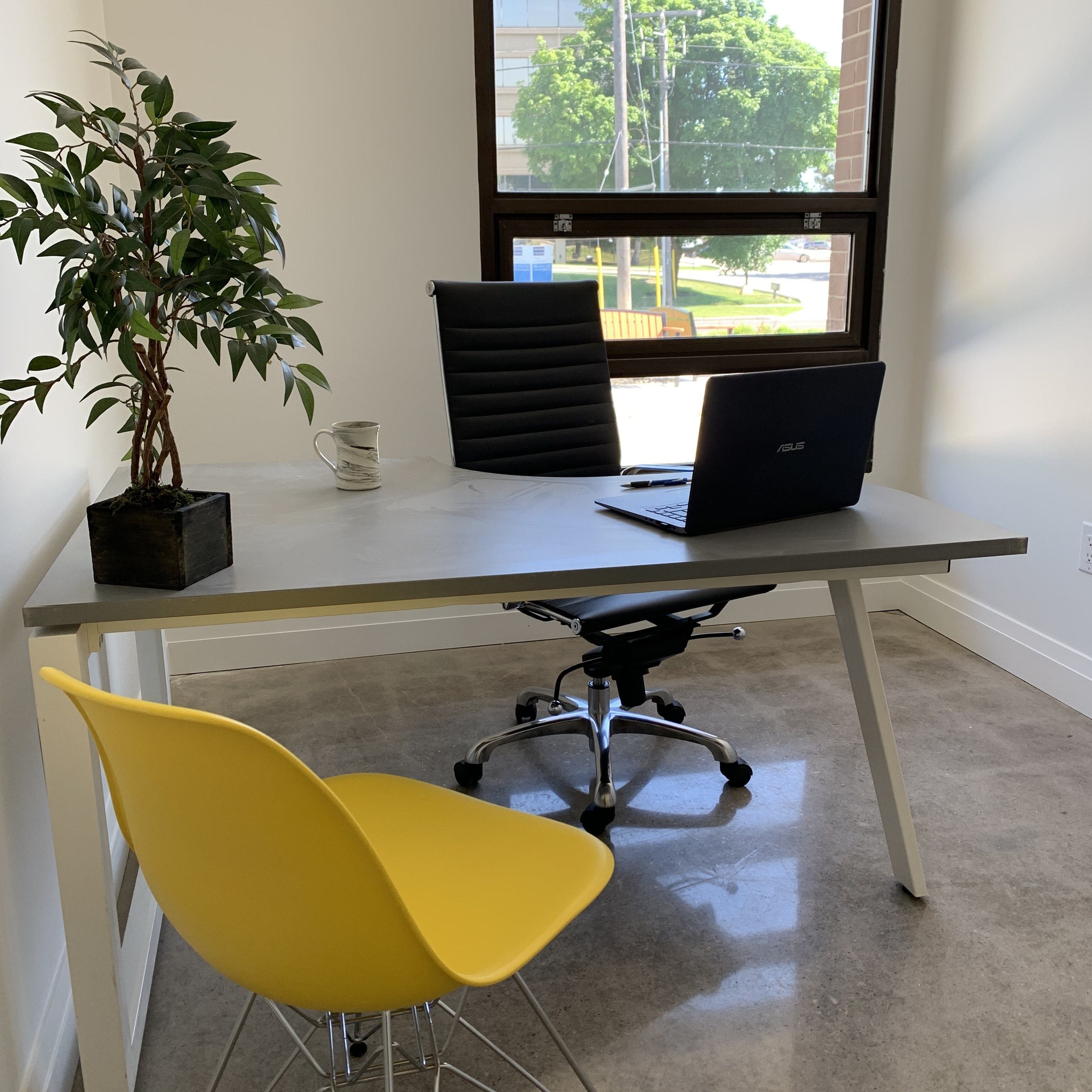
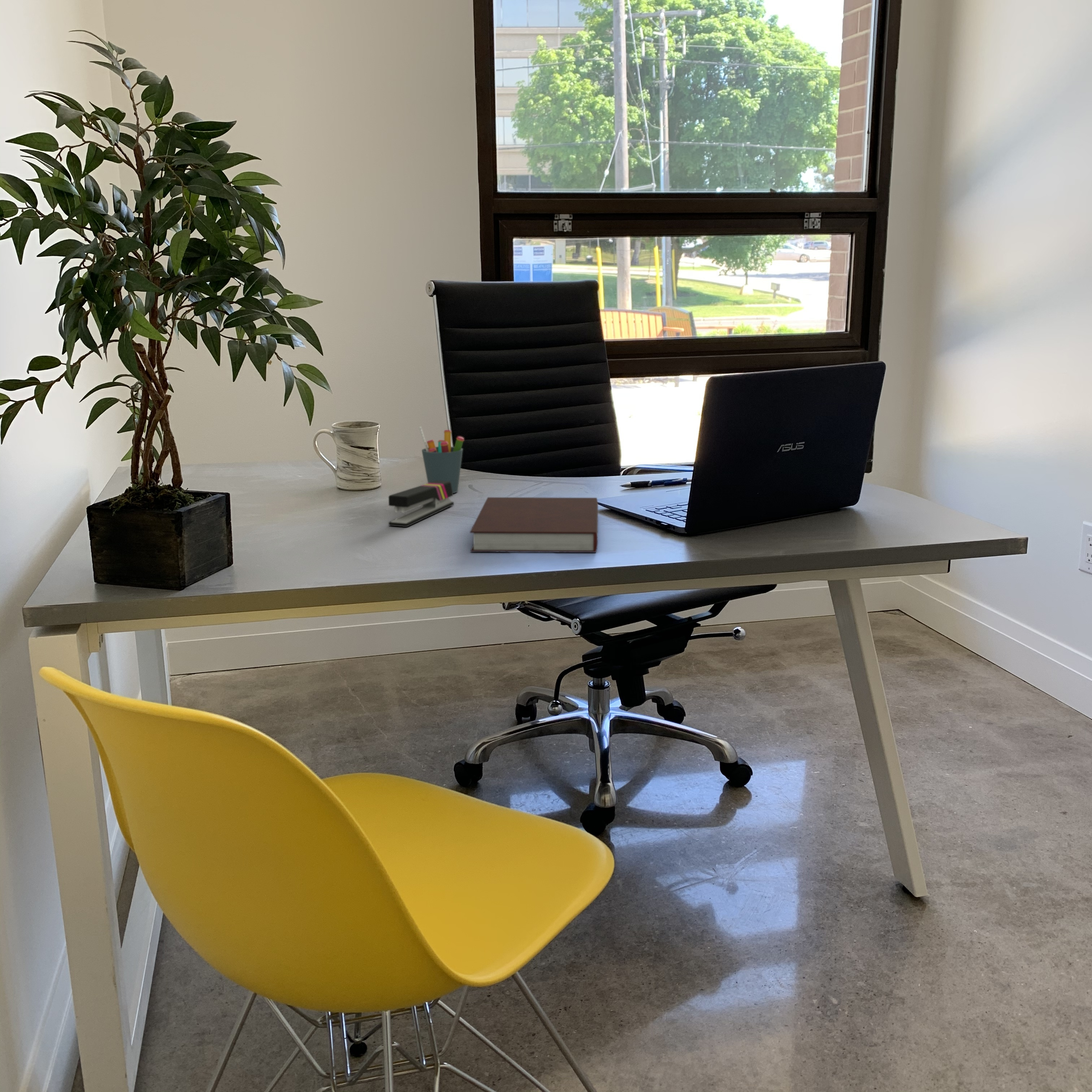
+ notebook (538, 523)
+ stapler (422, 500)
+ pen holder (443, 459)
